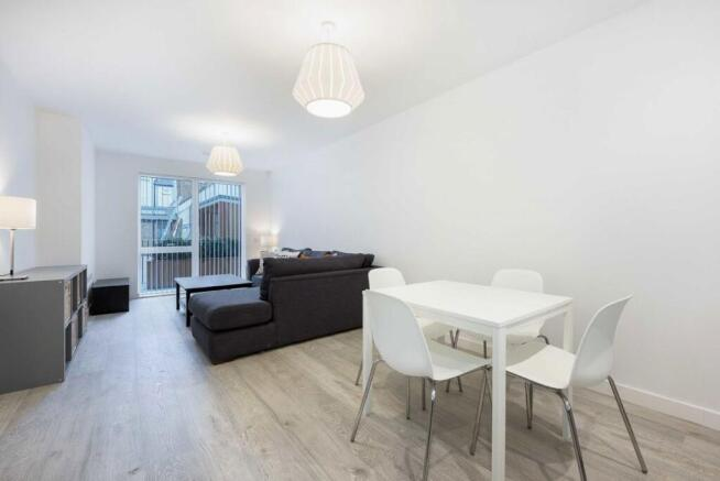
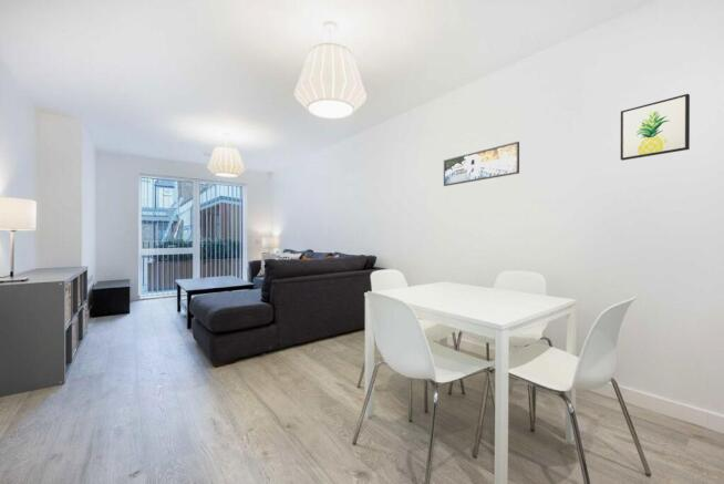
+ wall art (652, 128)
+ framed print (477, 166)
